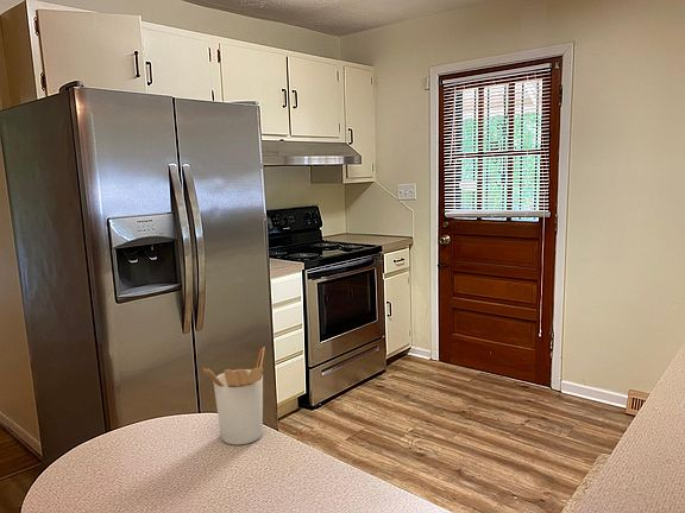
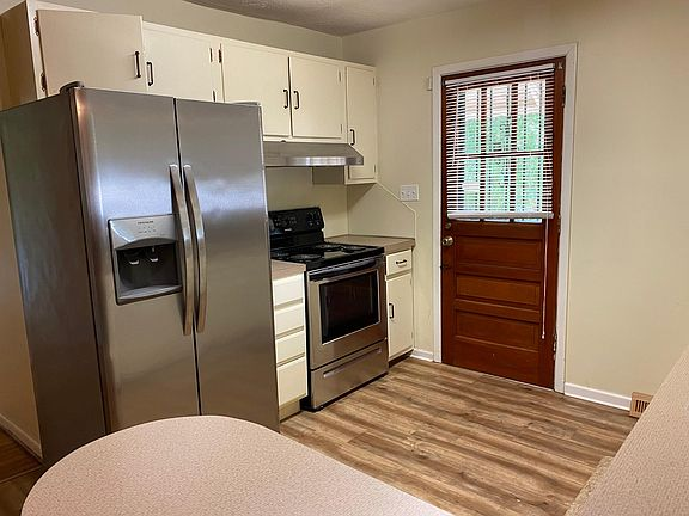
- utensil holder (241, 397)
